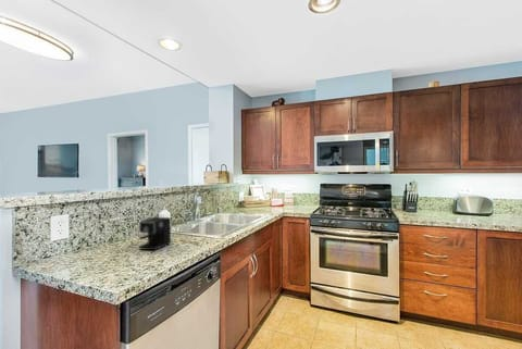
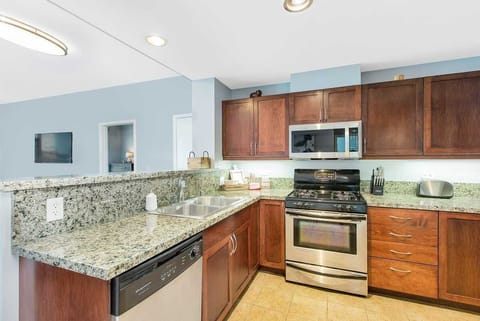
- coffee maker (169, 233)
